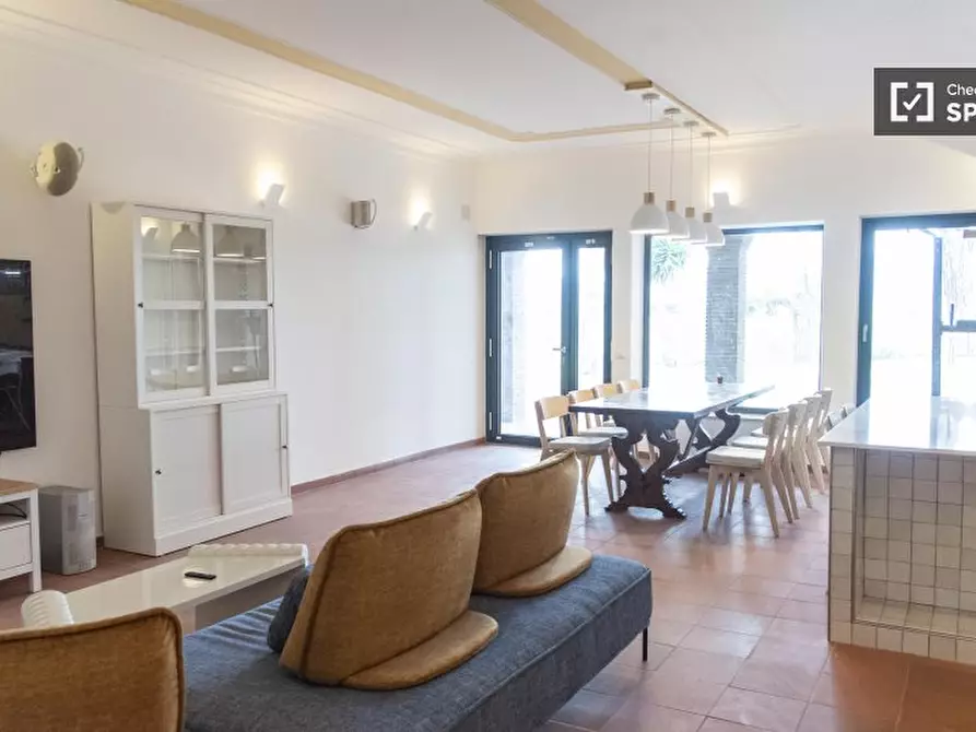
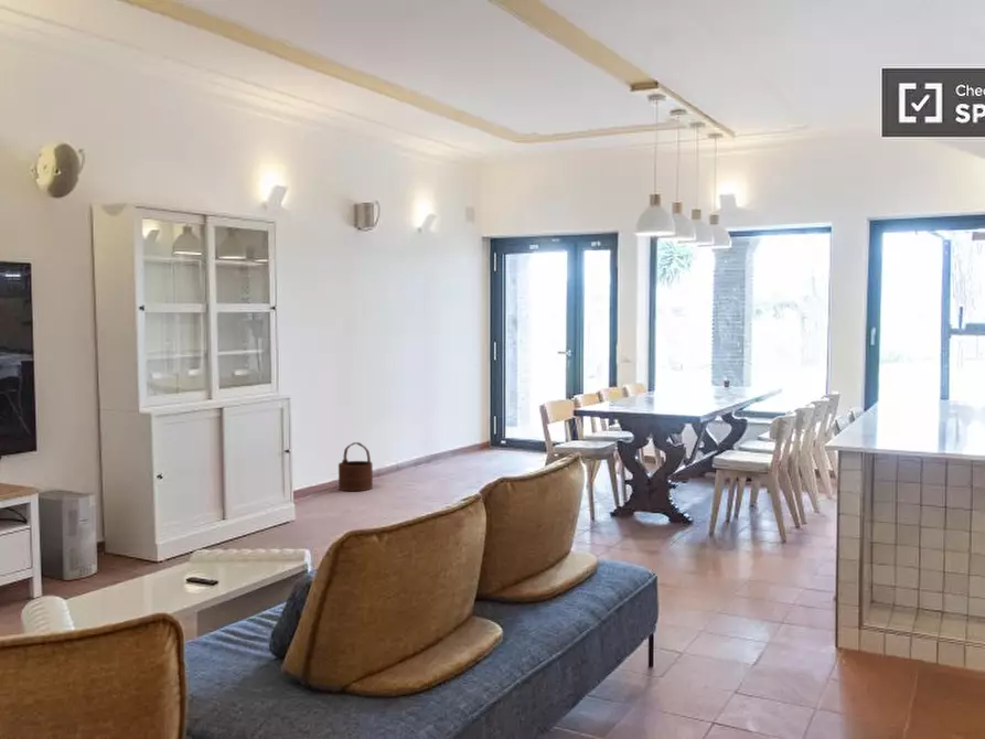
+ wooden bucket (355, 465)
